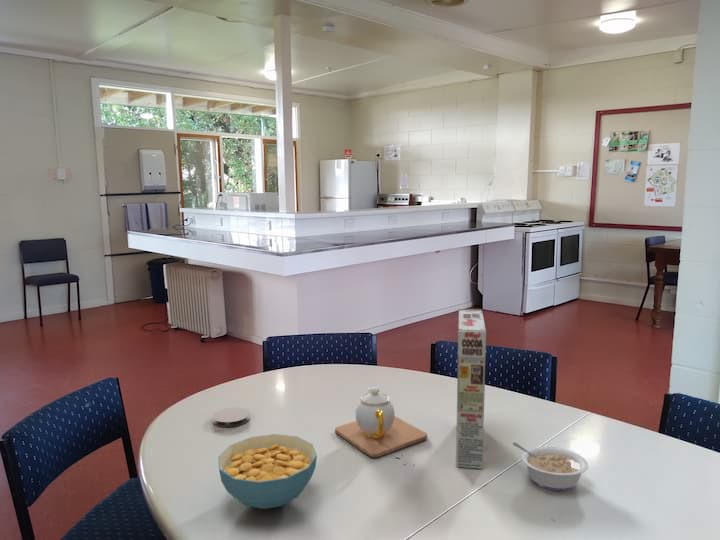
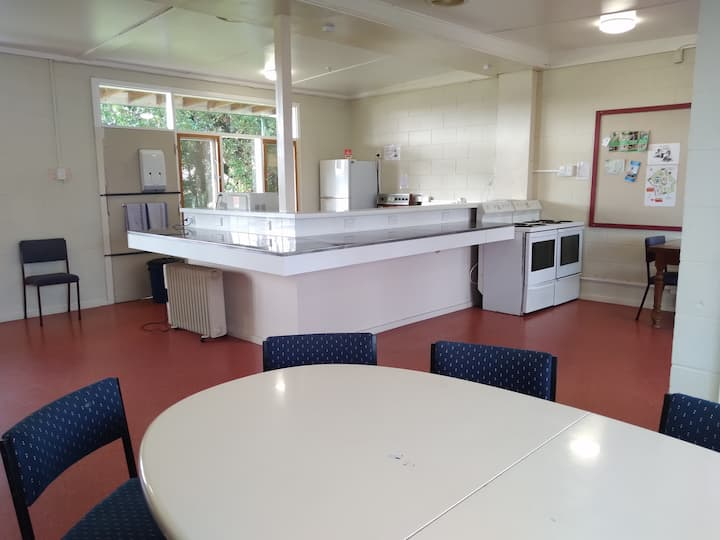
- cereal bowl (268, 478)
- legume (551, 468)
- cereal box (469, 383)
- teapot (380, 410)
- coaster (231, 416)
